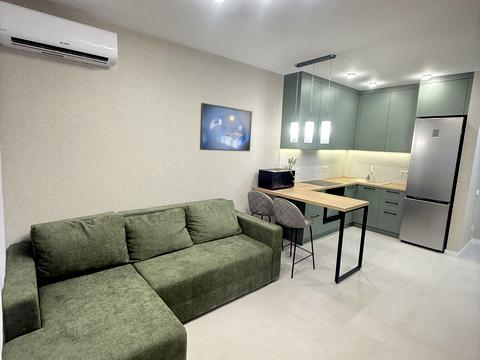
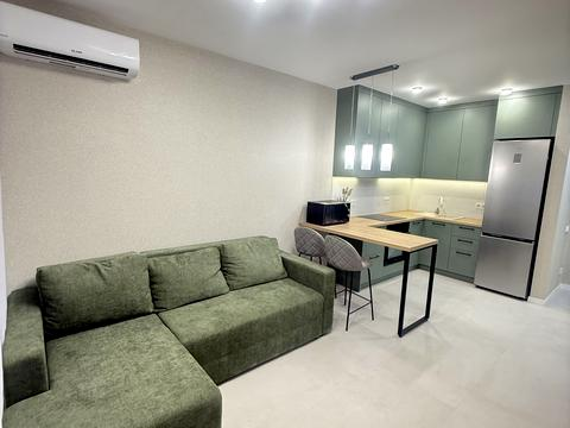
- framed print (227, 129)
